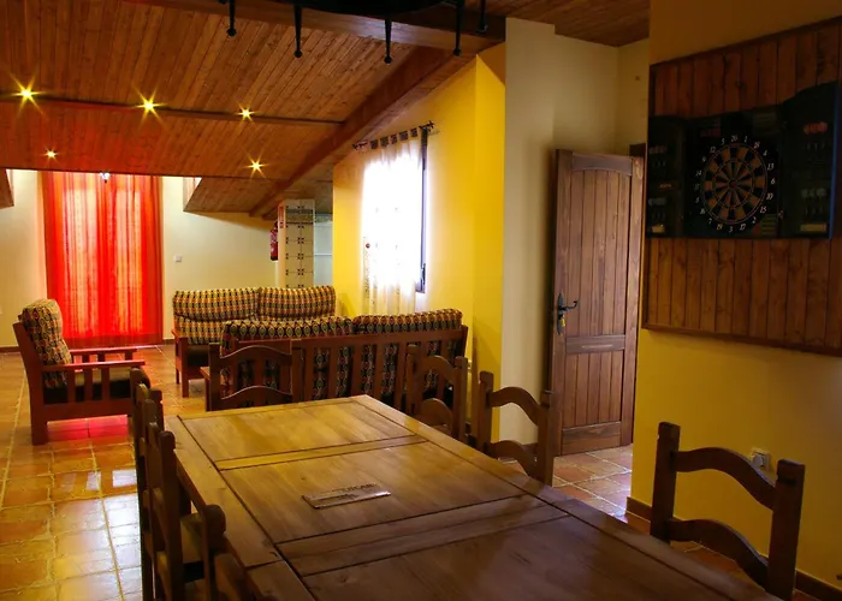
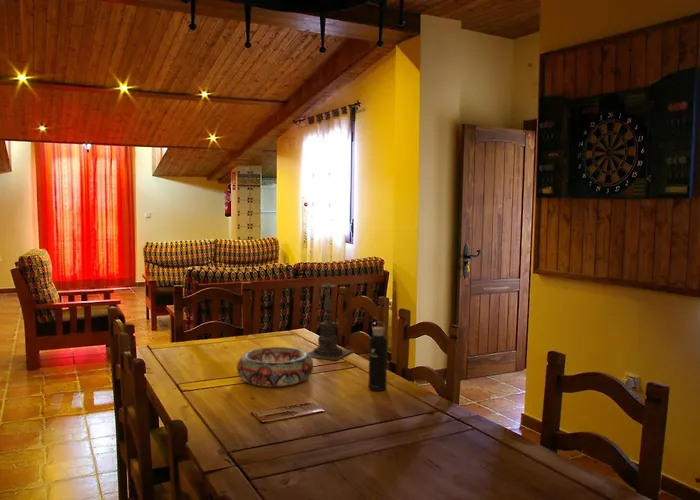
+ water bottle (377, 355)
+ decorative bowl (275, 366)
+ candle holder (328, 313)
